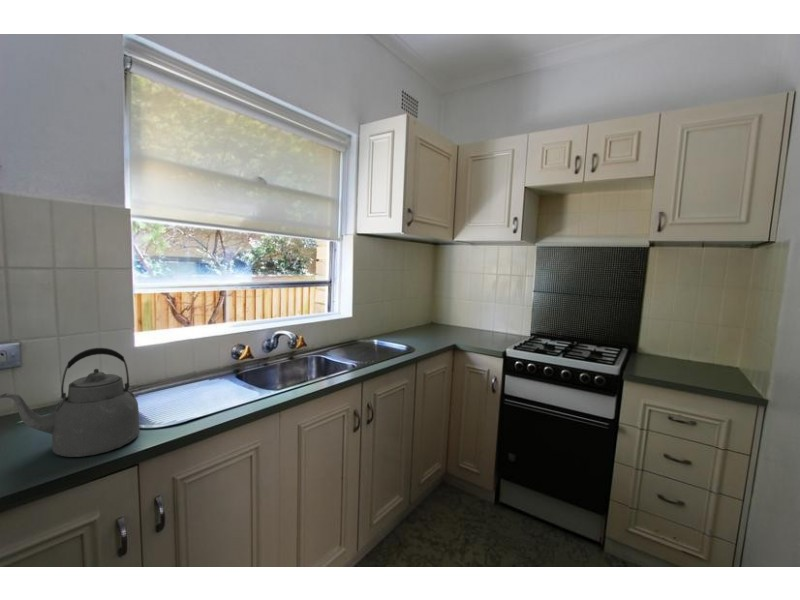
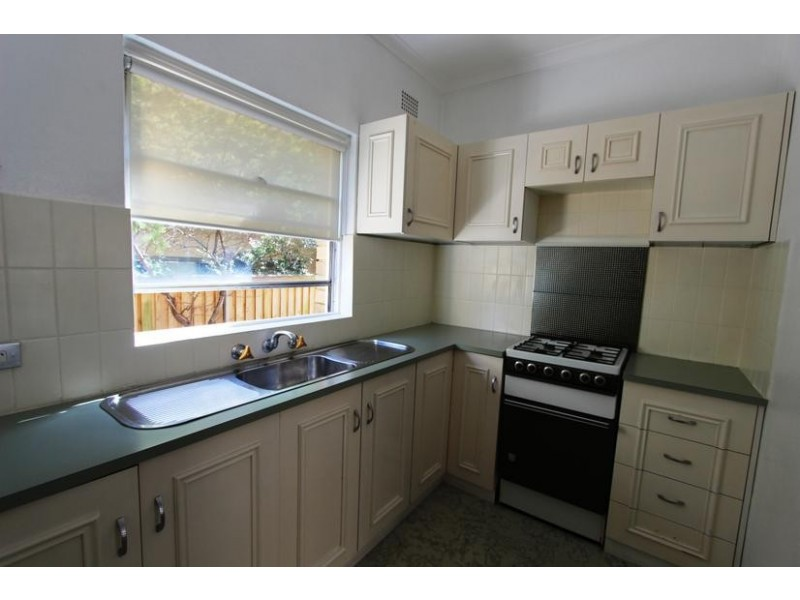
- kettle (75, 399)
